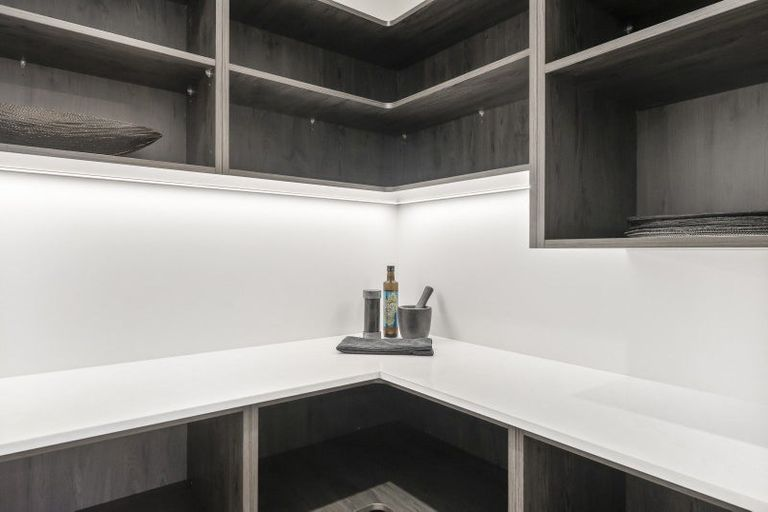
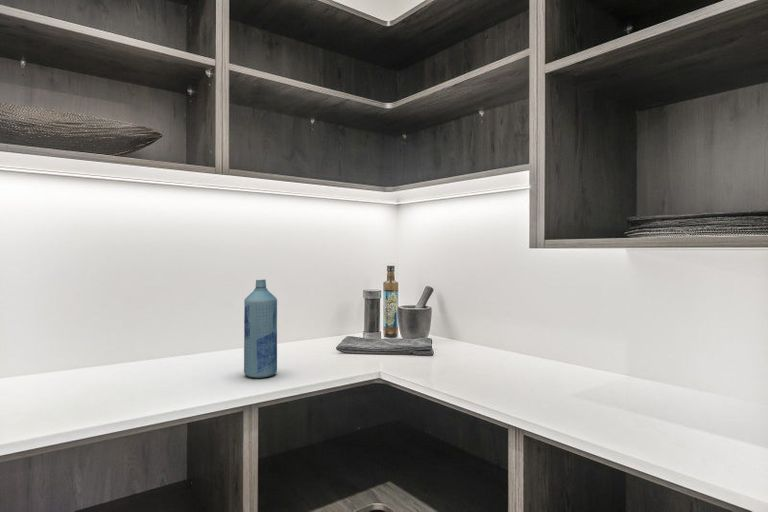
+ bottle (260, 327)
